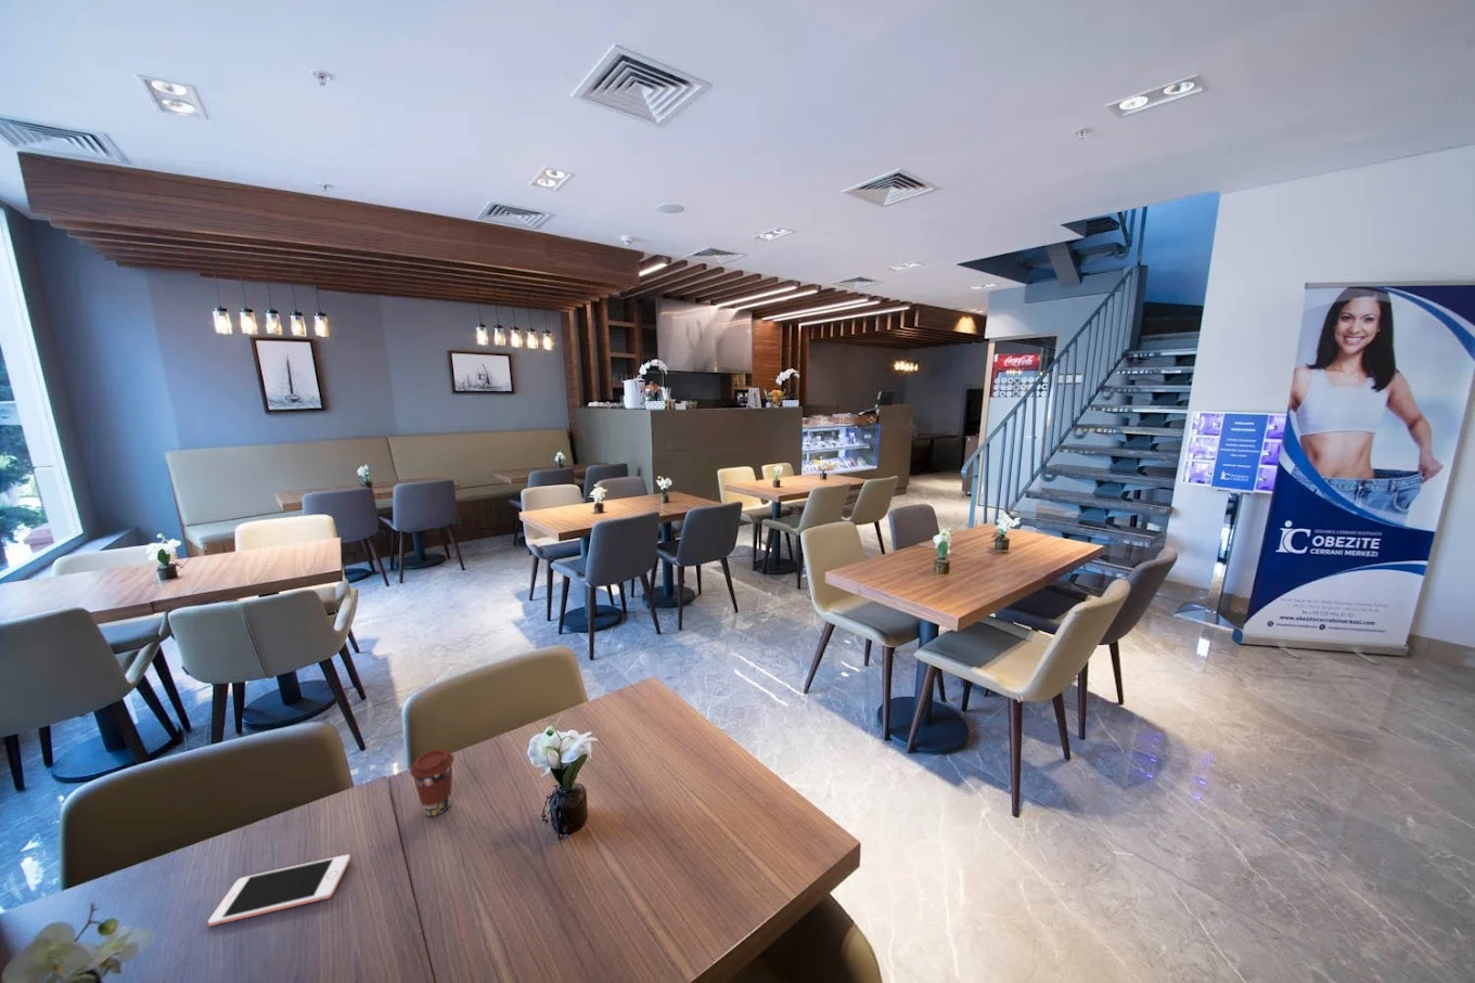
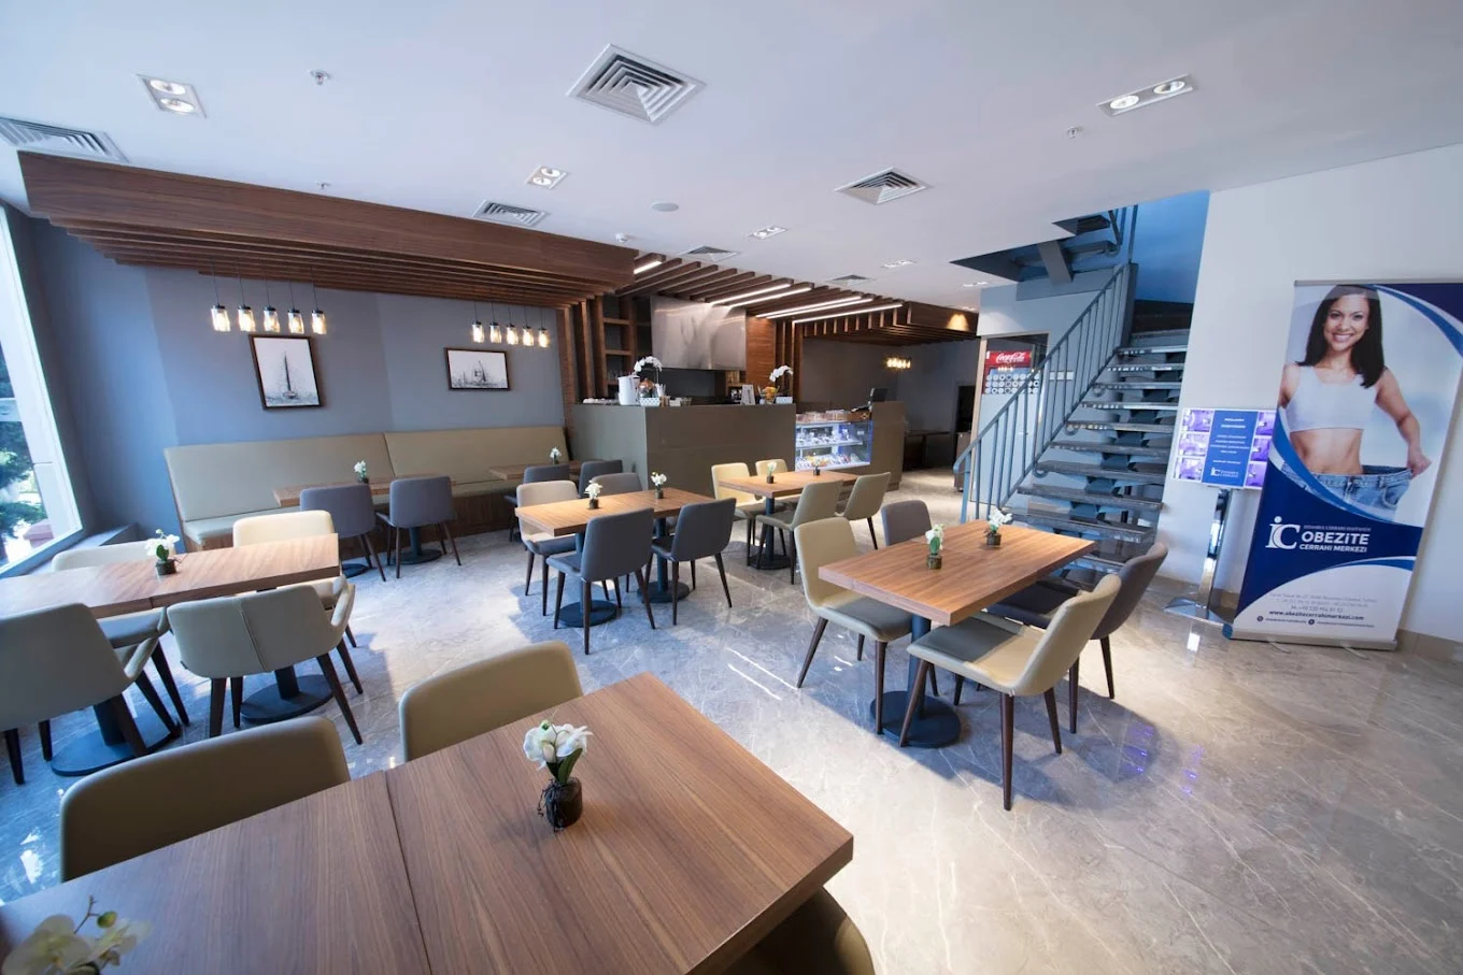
- cell phone (283, 888)
- coffee cup (434, 782)
